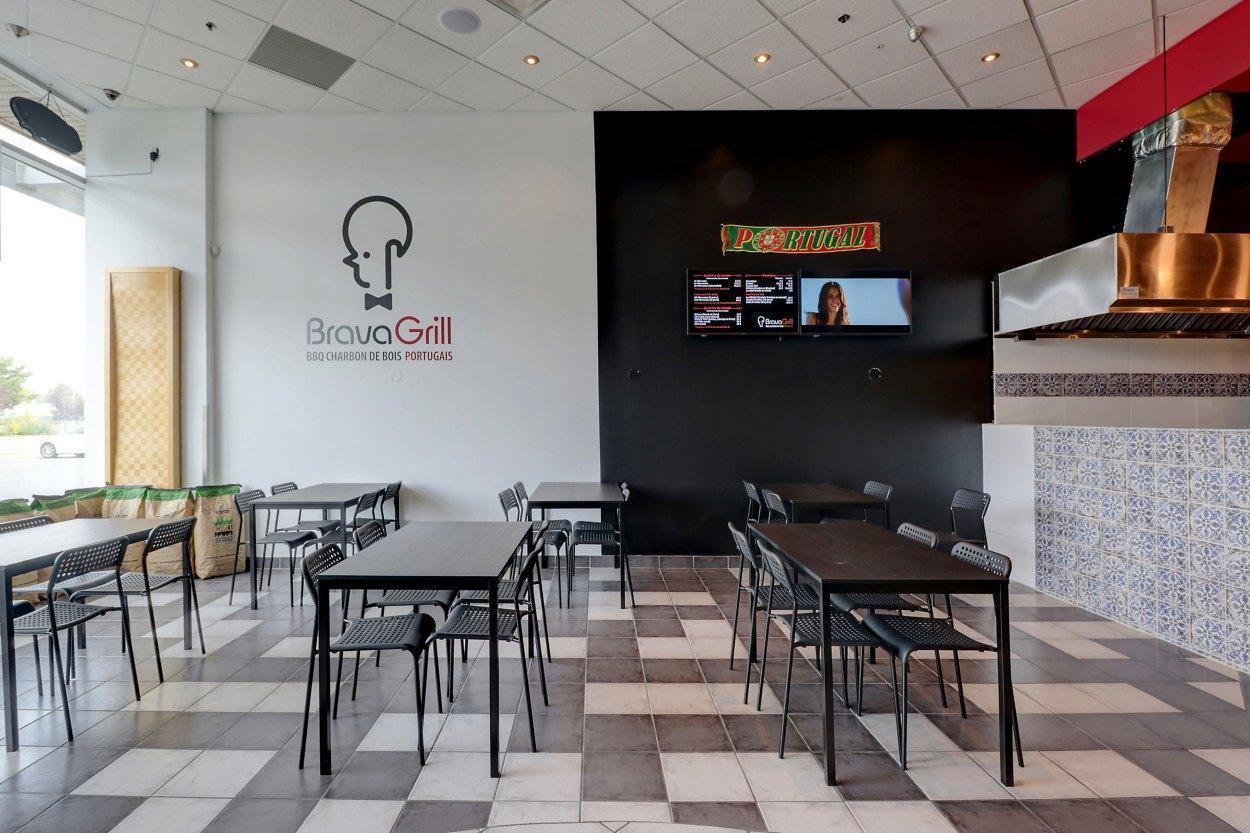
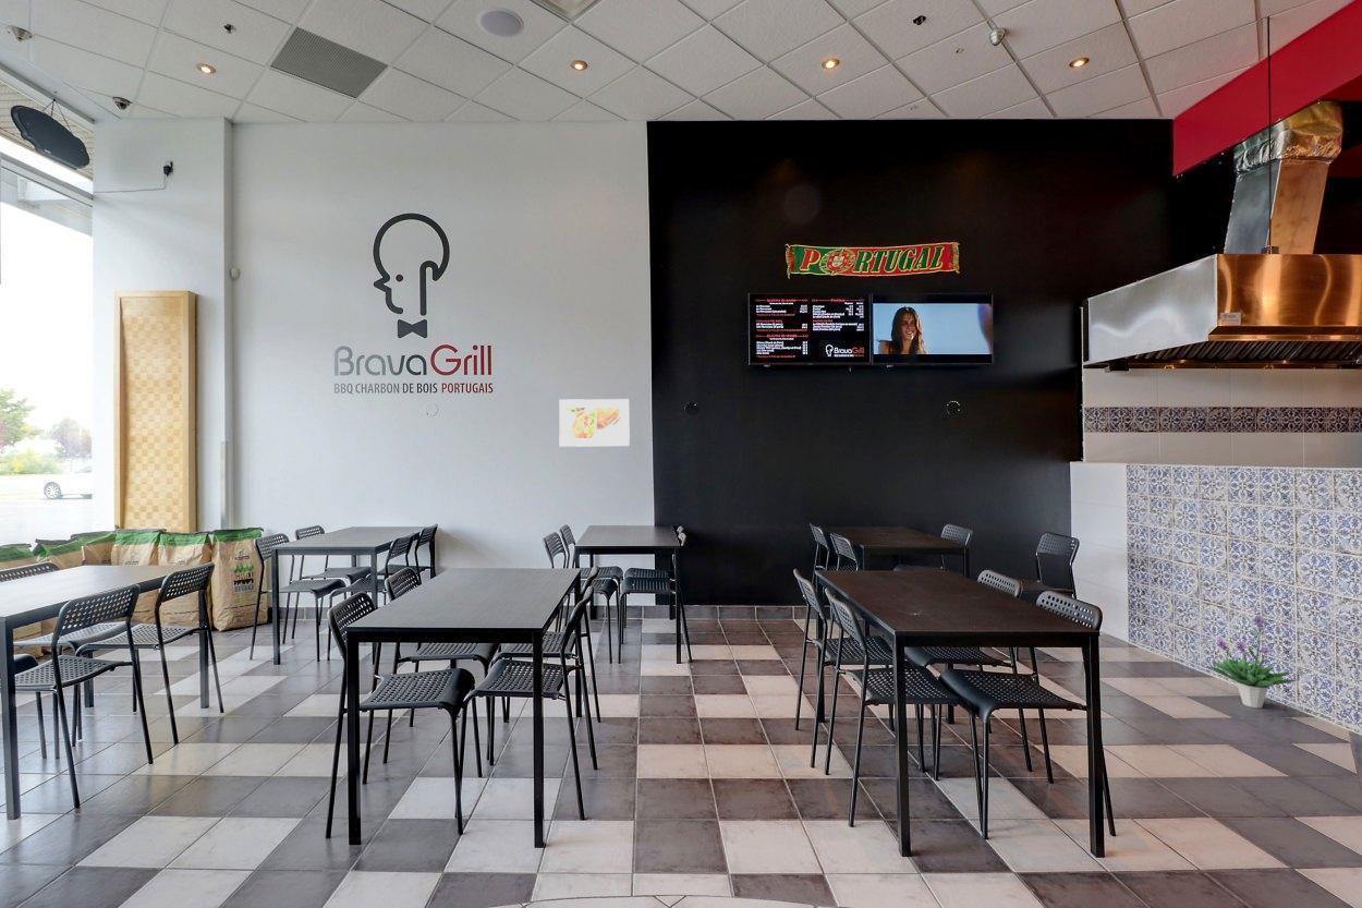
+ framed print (594, 422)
+ potted plant (1249, 662)
